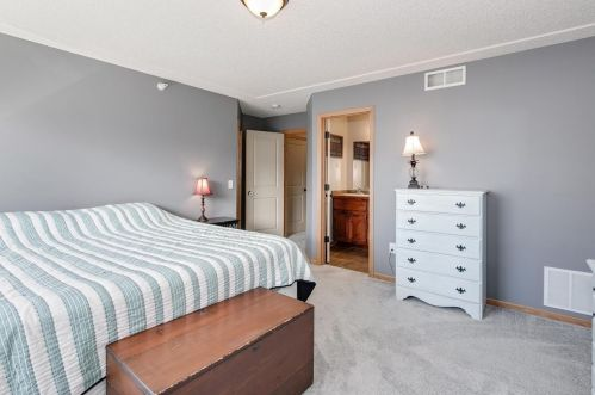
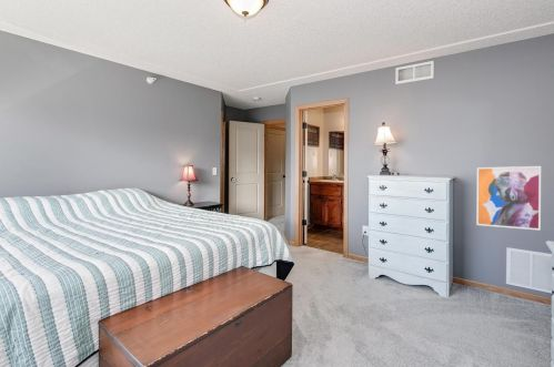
+ wall art (506, 196)
